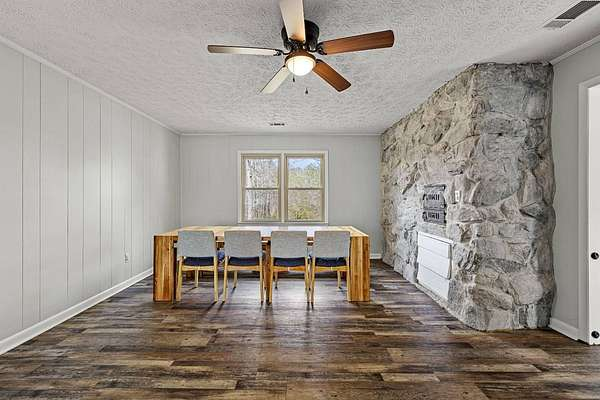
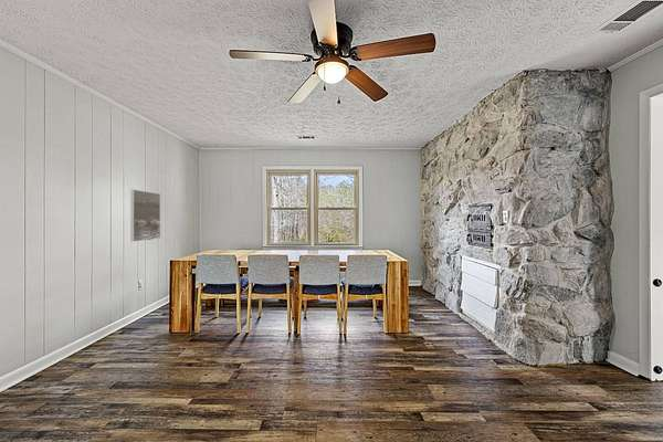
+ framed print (146, 215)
